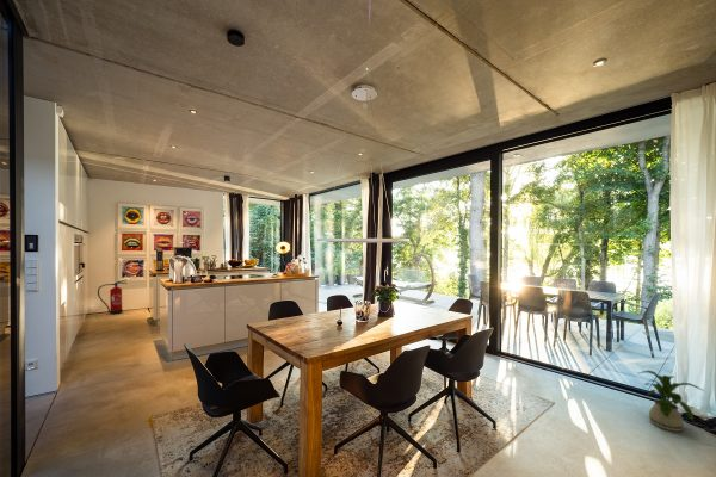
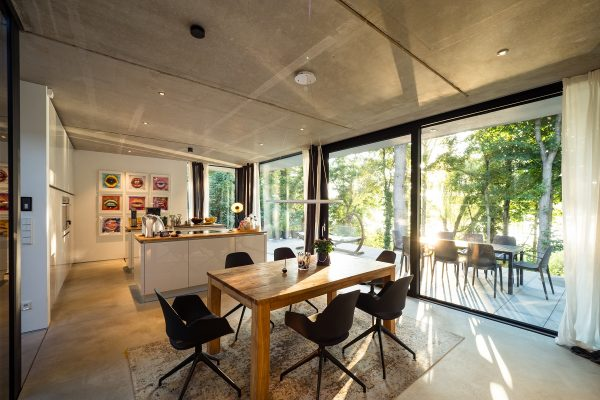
- fire extinguisher (112, 296)
- house plant (669, 396)
